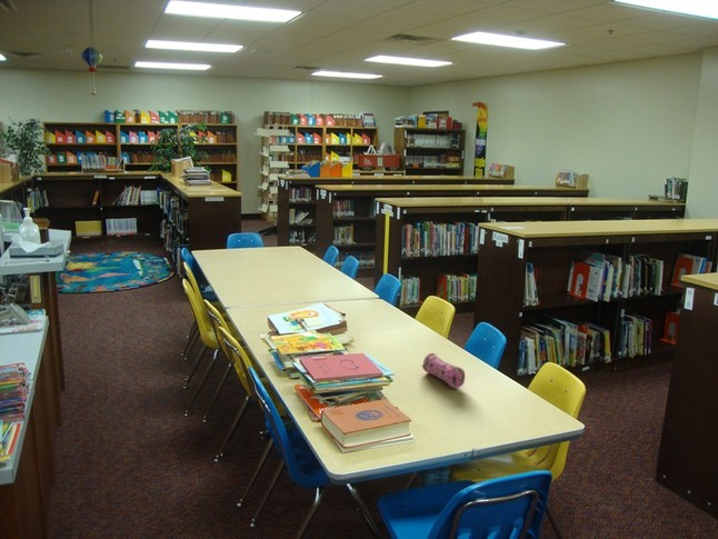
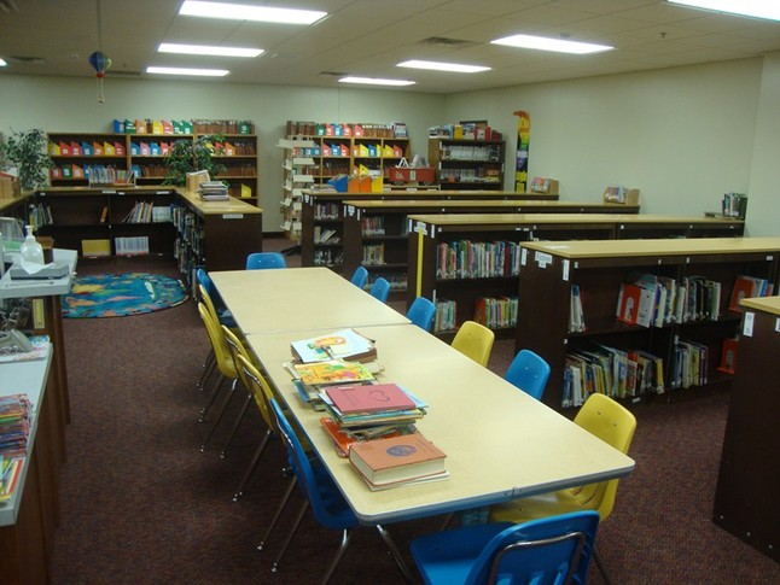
- pencil case (443, 370)
